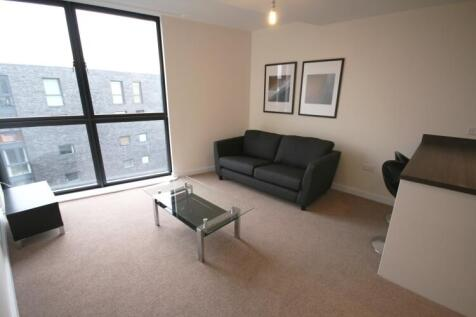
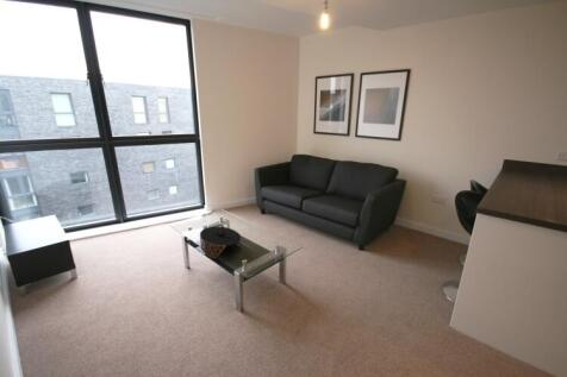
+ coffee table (219, 238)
